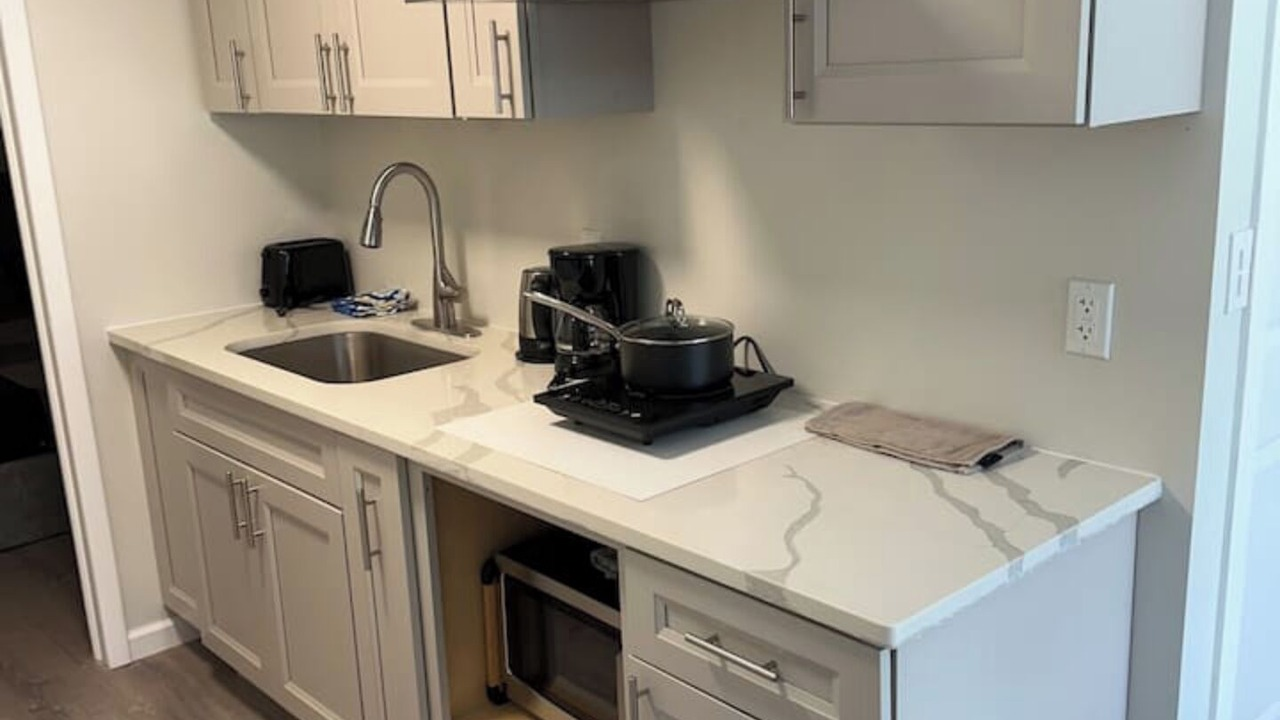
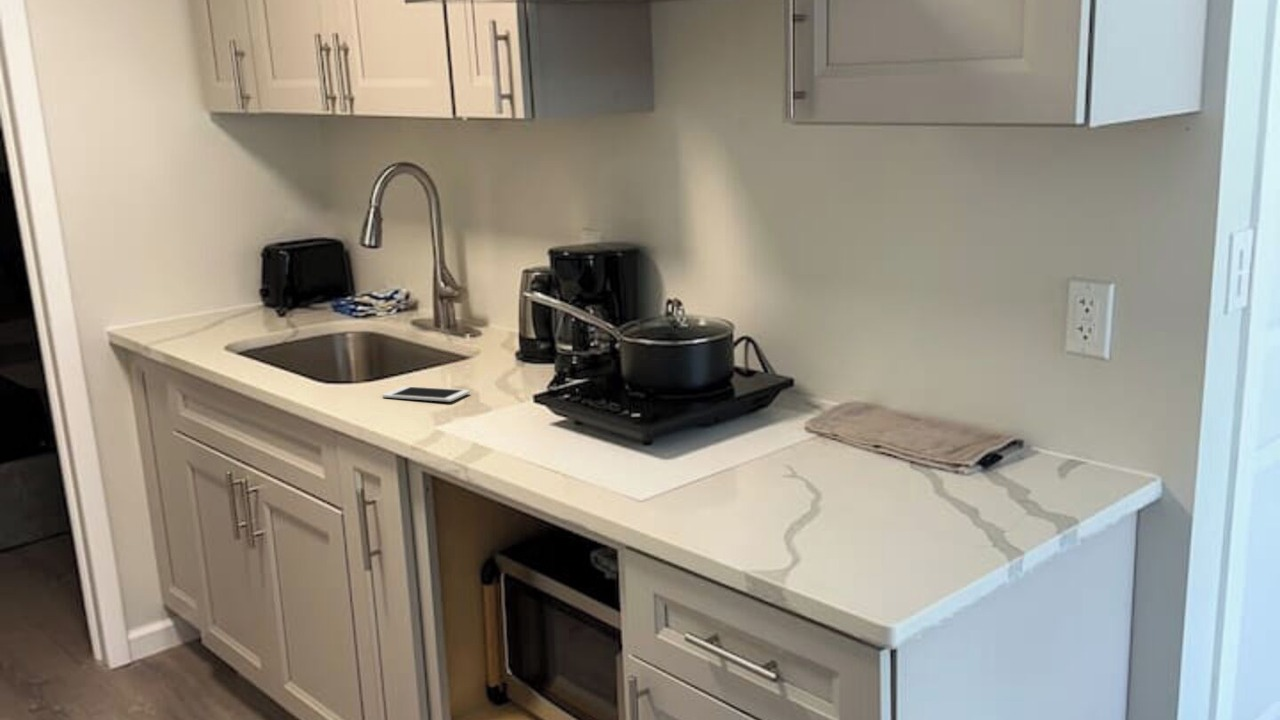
+ cell phone (426, 393)
